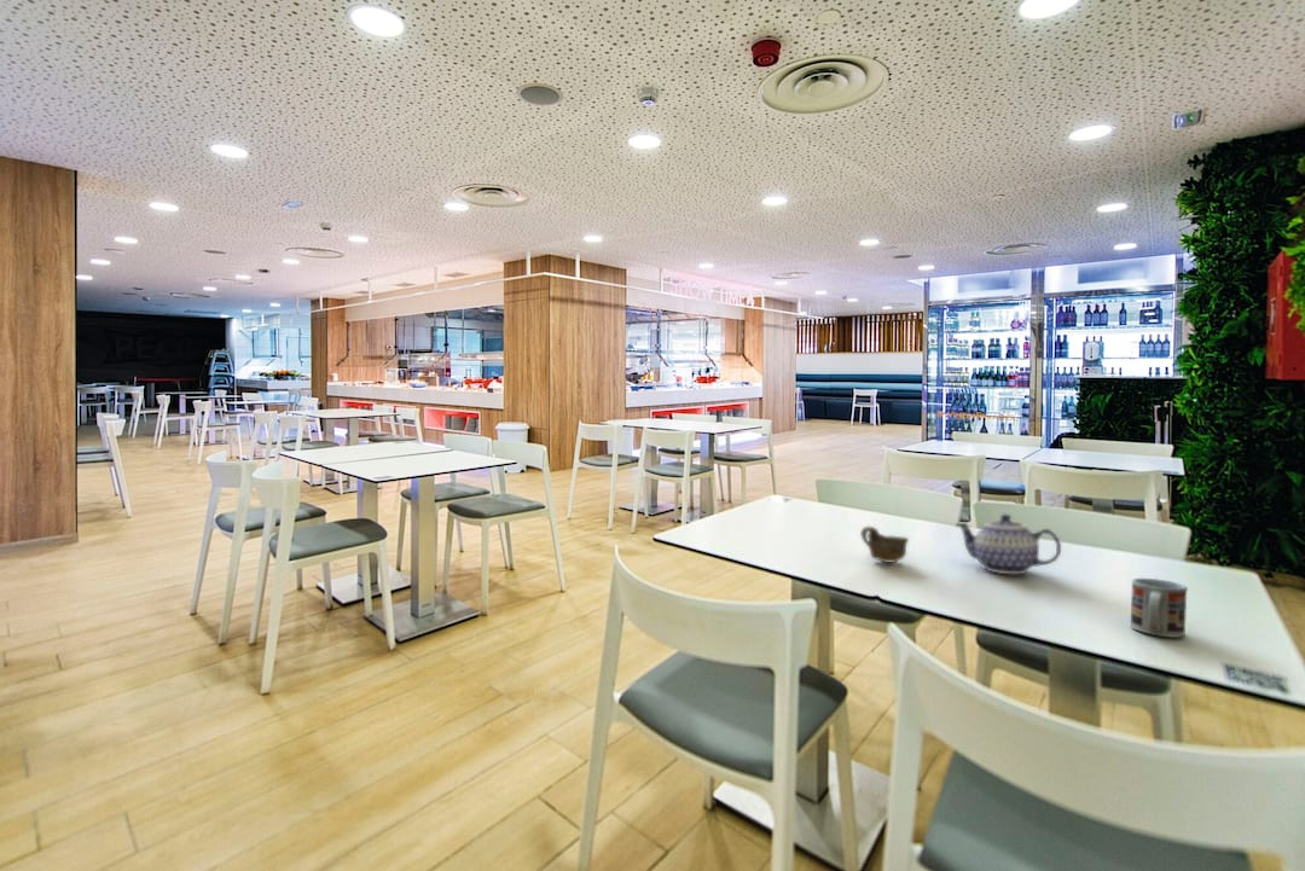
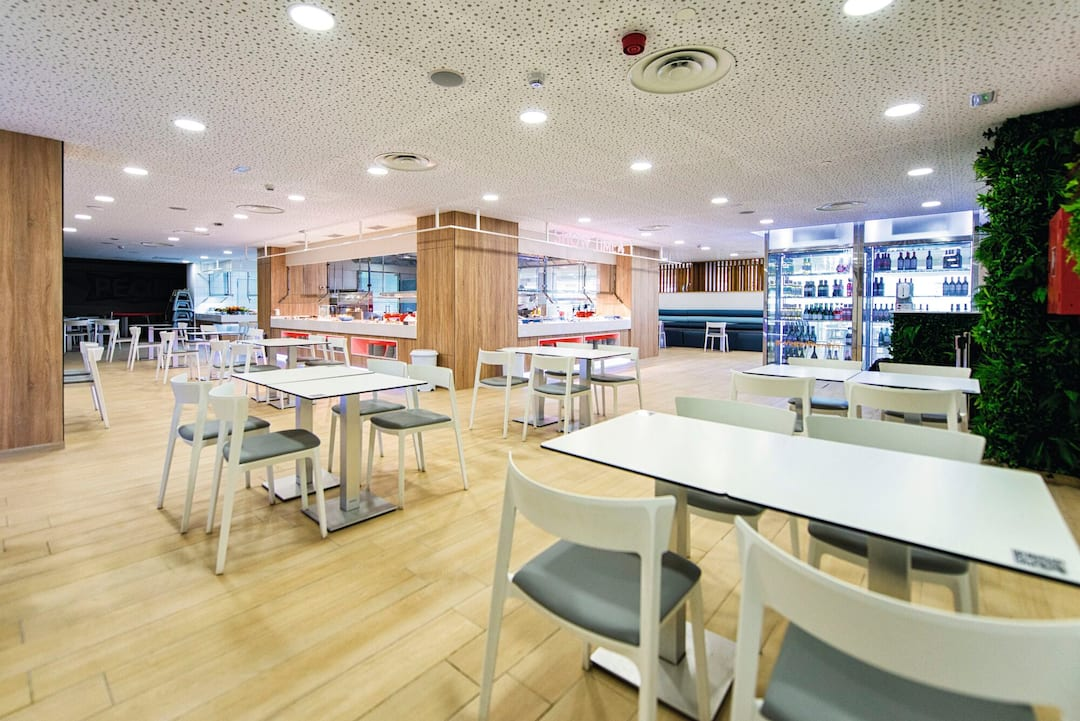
- cup (1158, 608)
- cup (883, 542)
- teapot (1005, 541)
